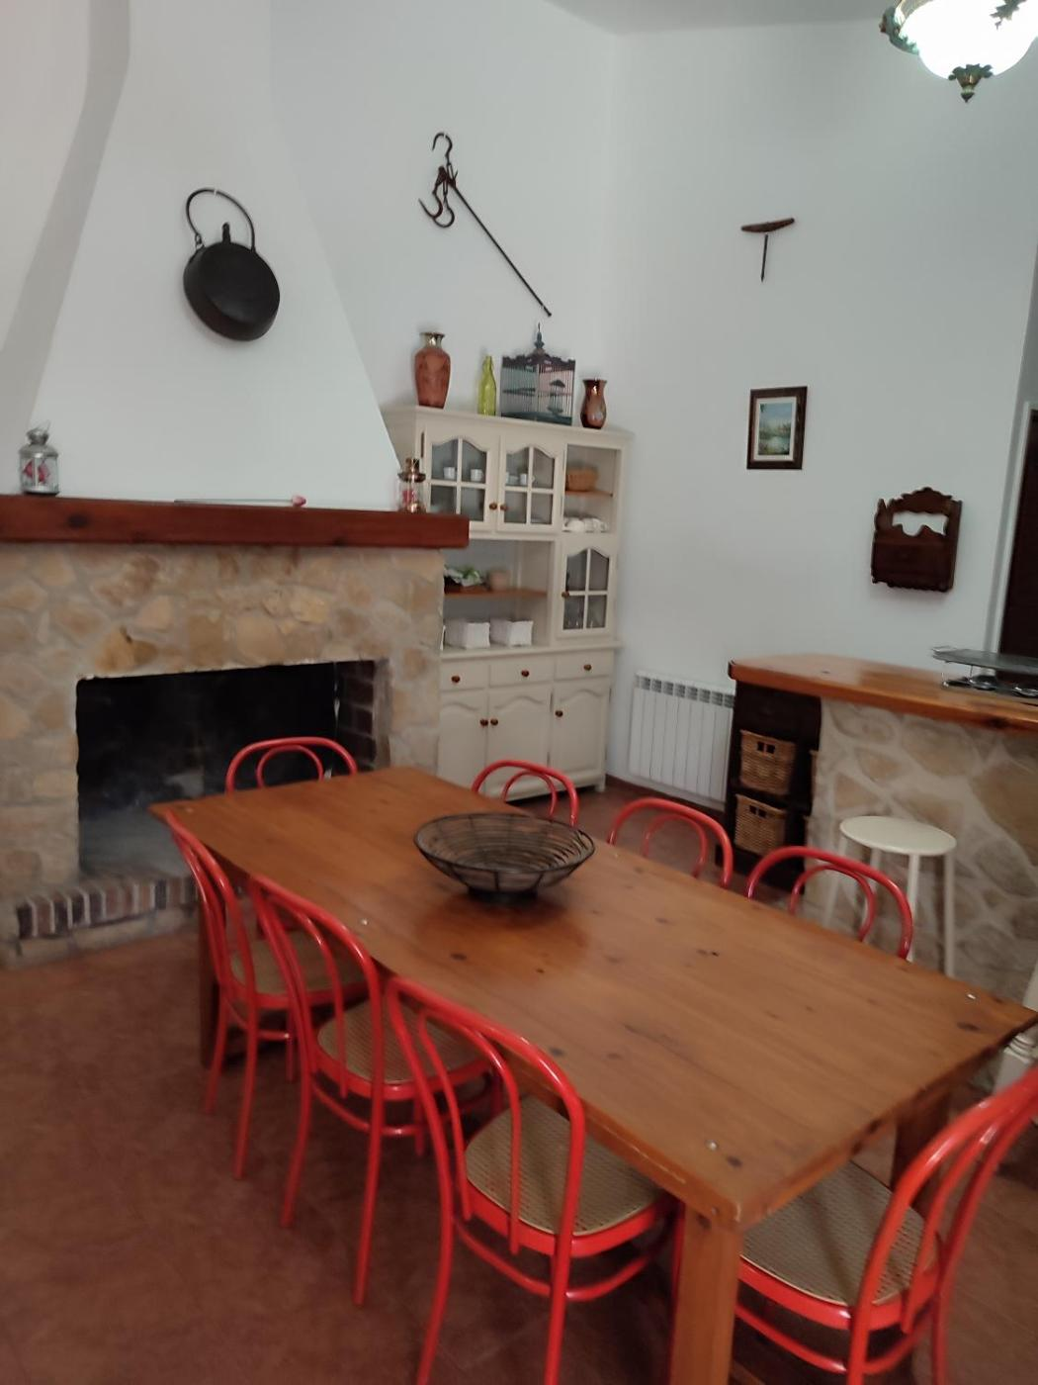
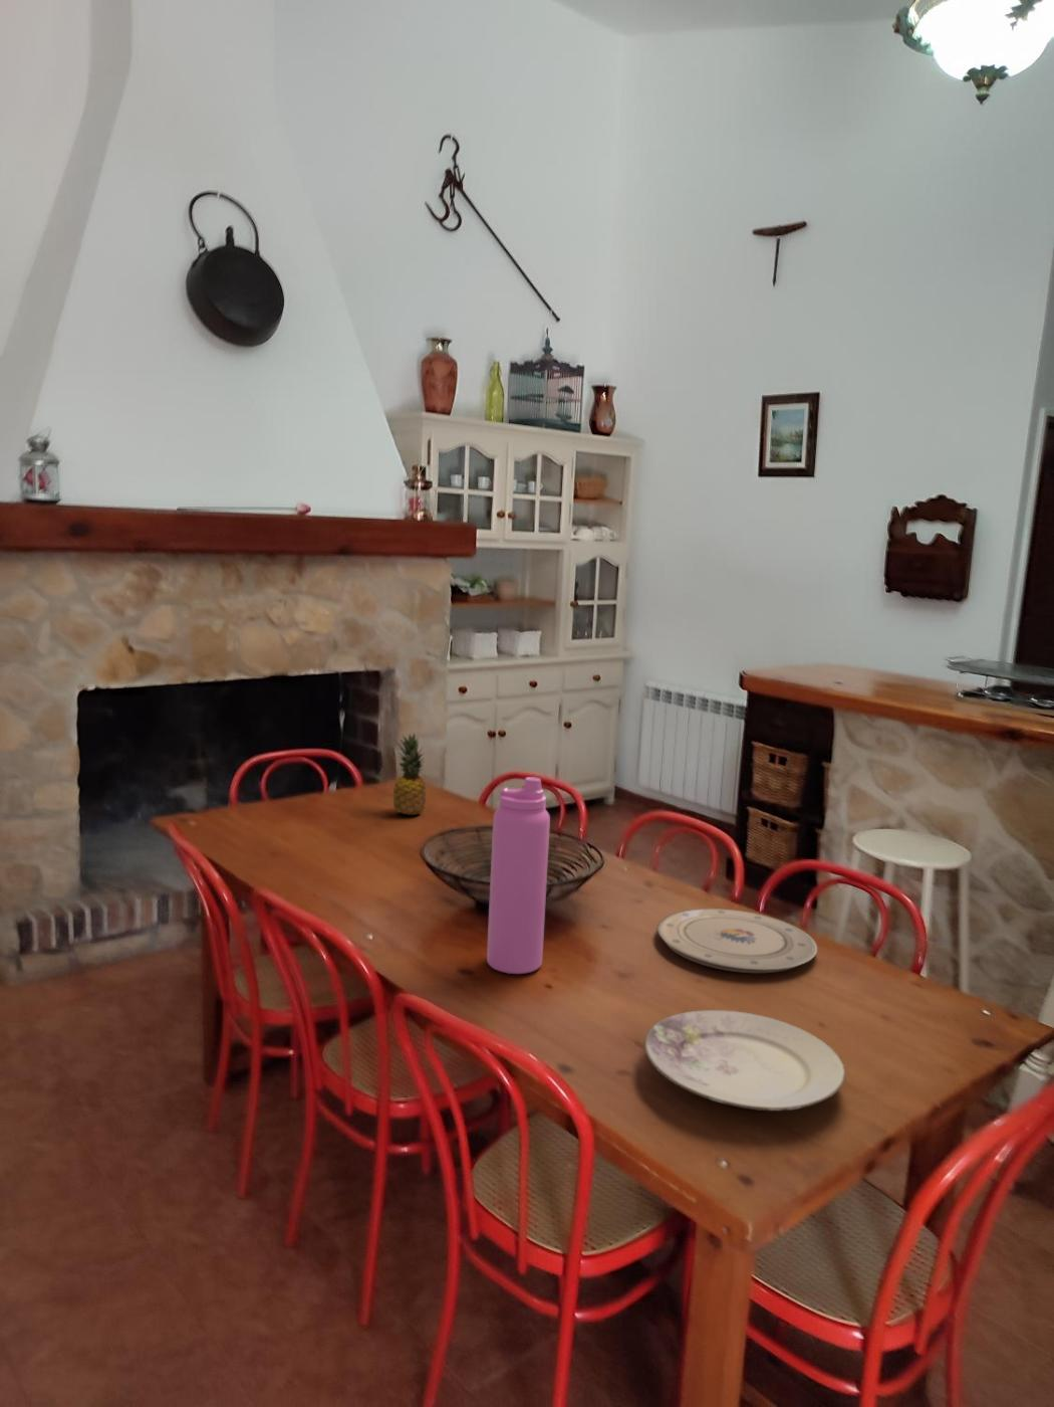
+ plate (742, 1064)
+ plate (735, 939)
+ fruit (410, 773)
+ water bottle (519, 871)
